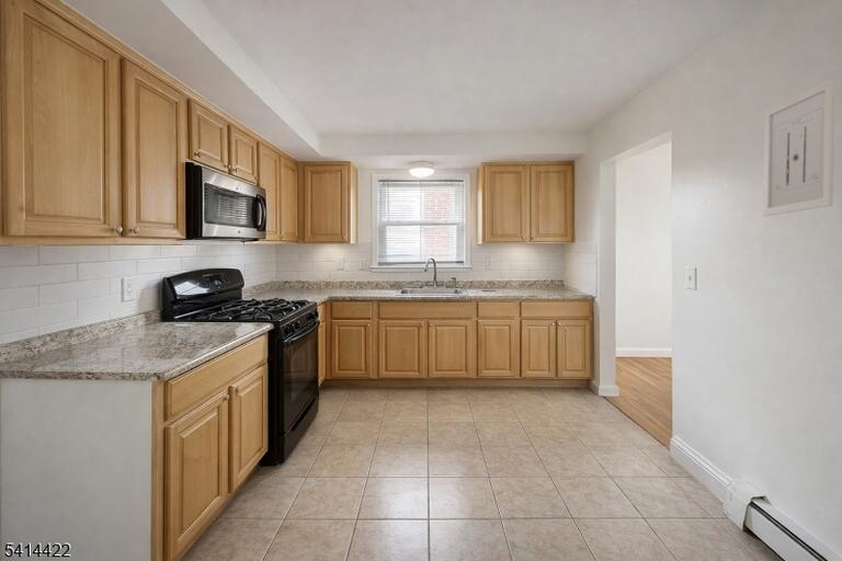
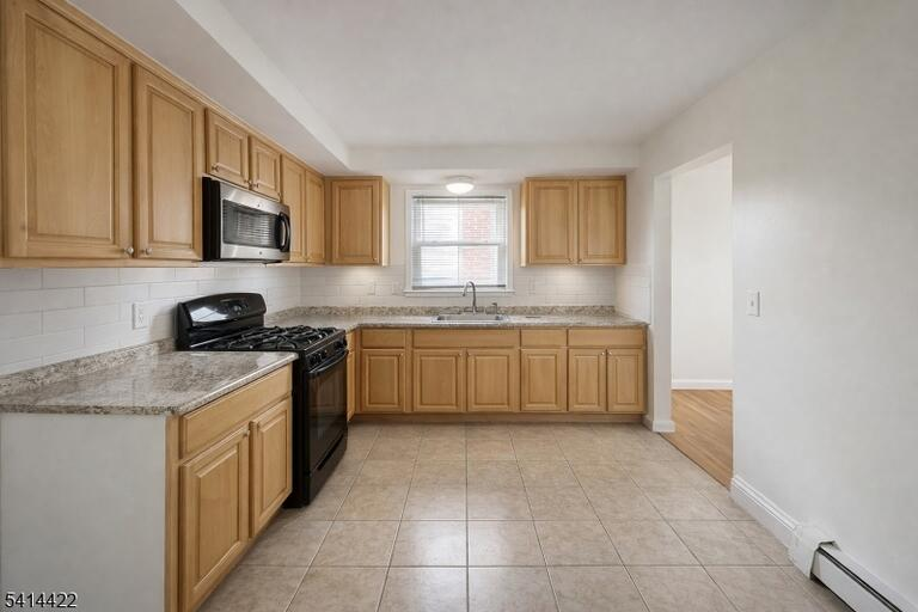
- wall art (795, 153)
